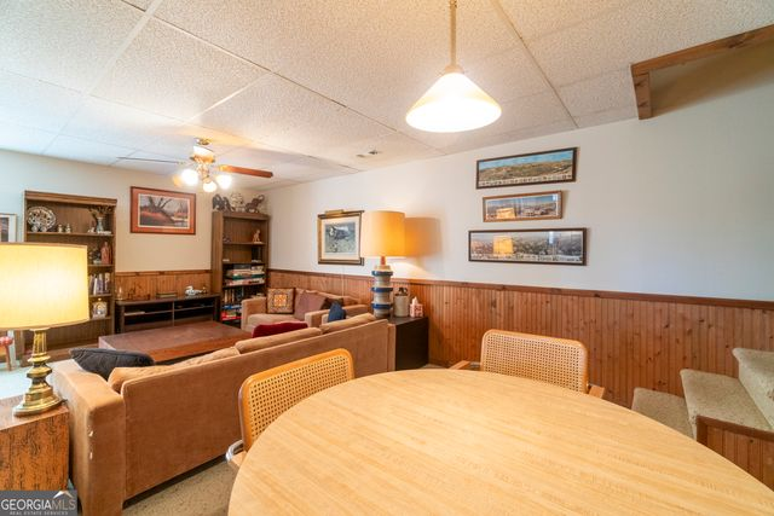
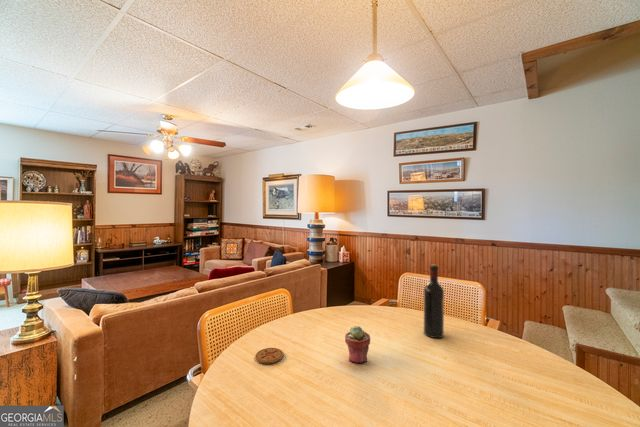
+ coaster (269, 355)
+ potted succulent (357, 342)
+ wine bottle (433, 299)
